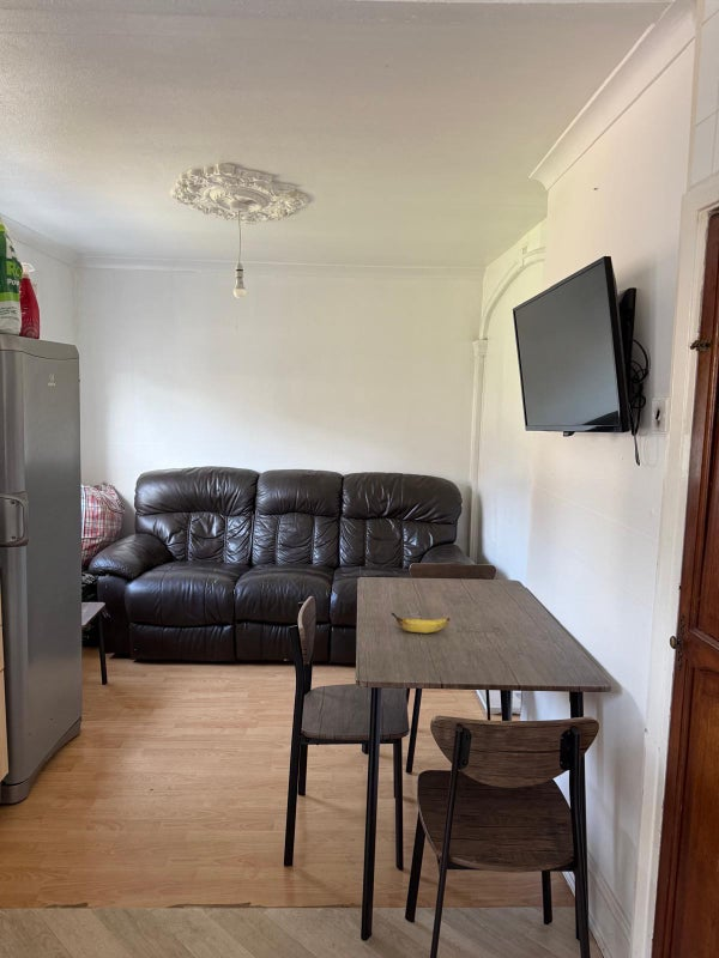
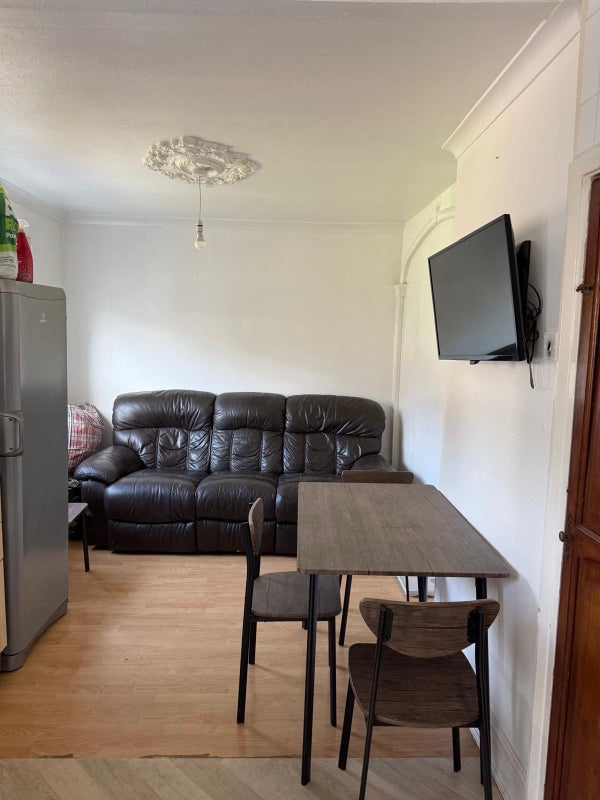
- banana (419, 622)
